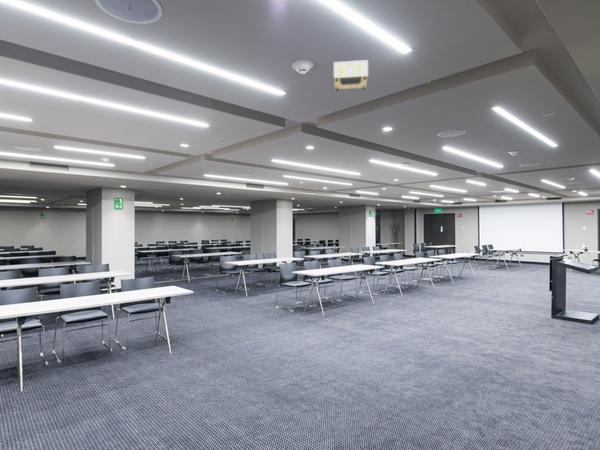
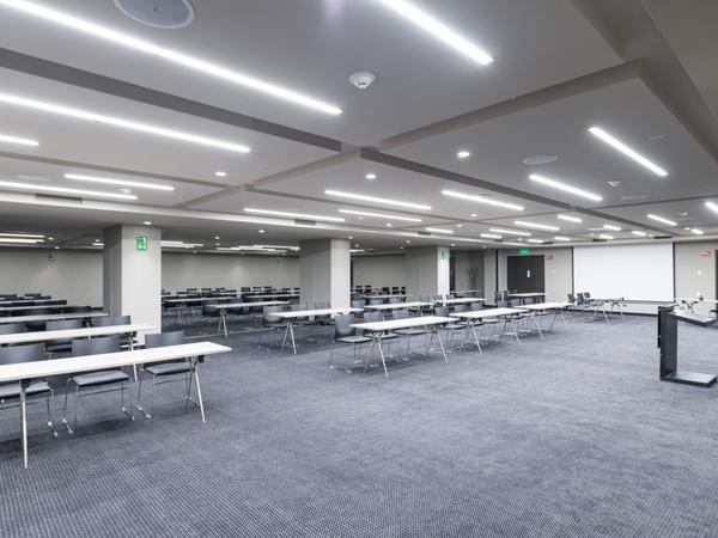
- projector (350, 77)
